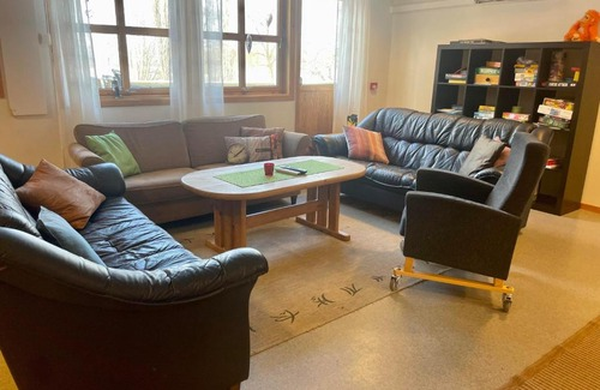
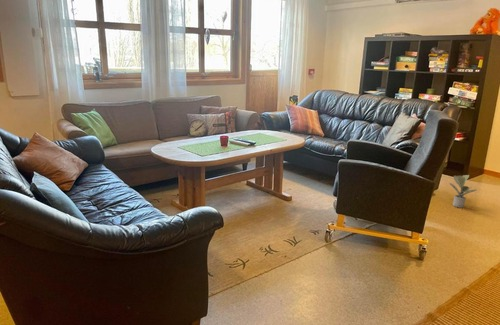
+ potted plant (463, 190)
